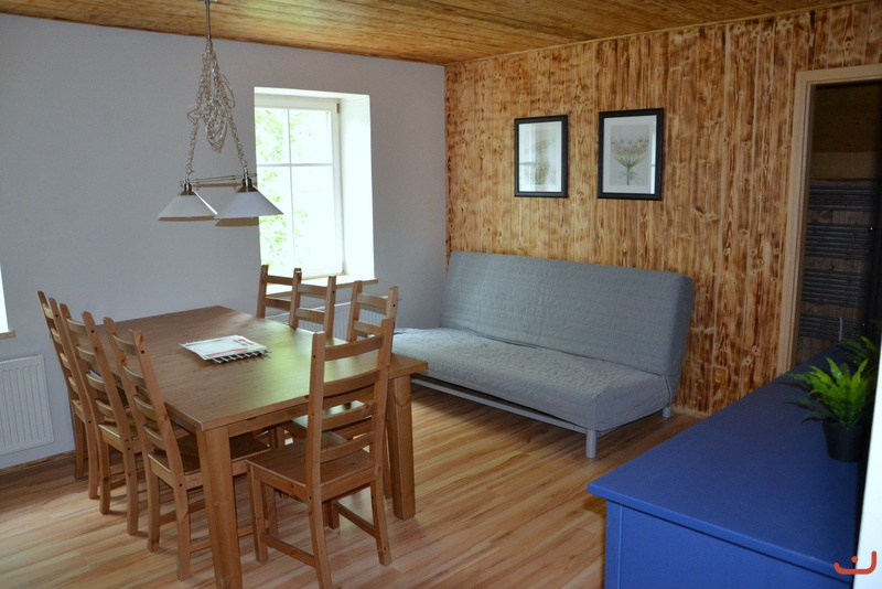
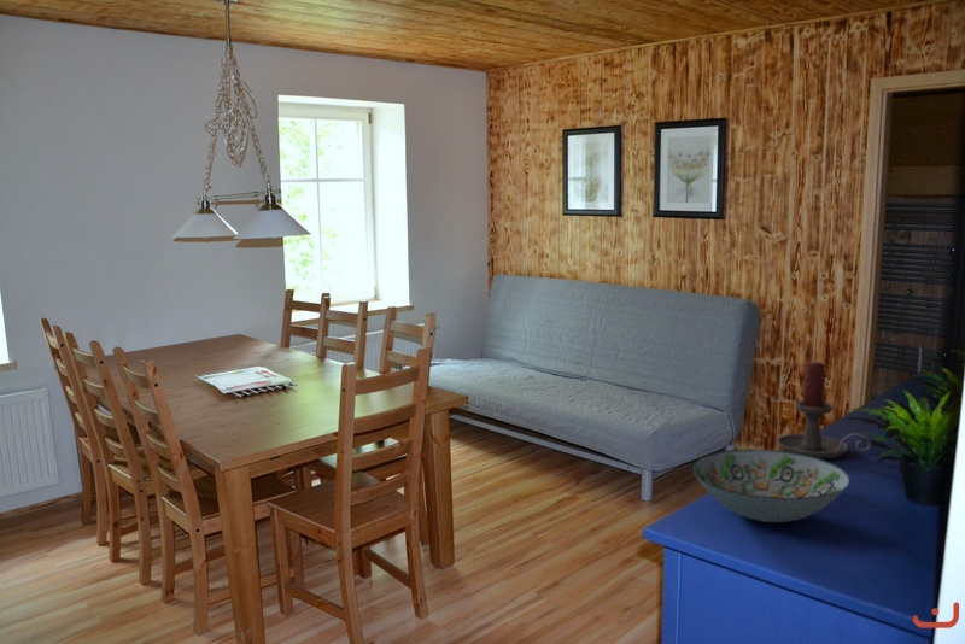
+ decorative bowl (767, 492)
+ candle holder (824, 406)
